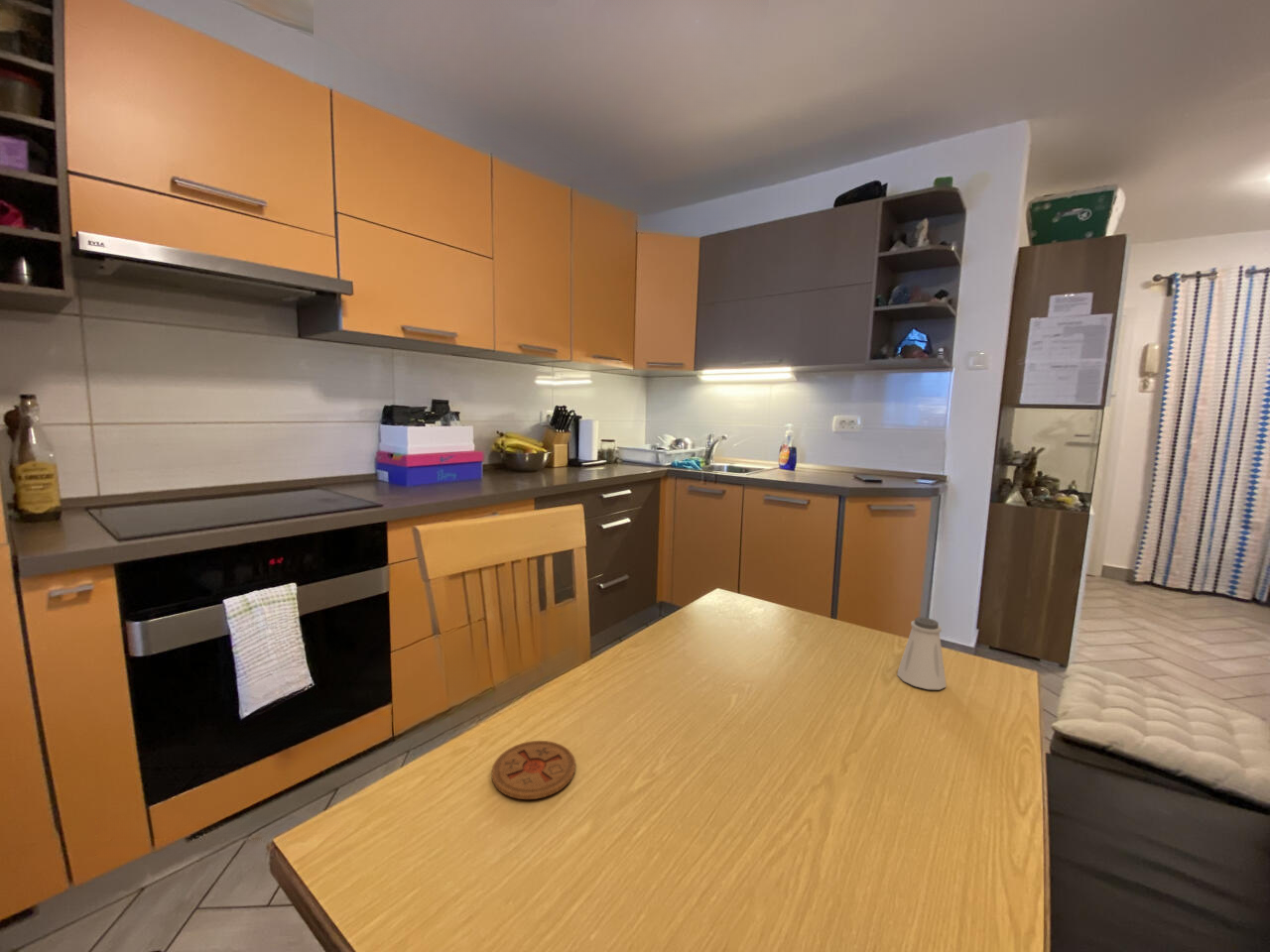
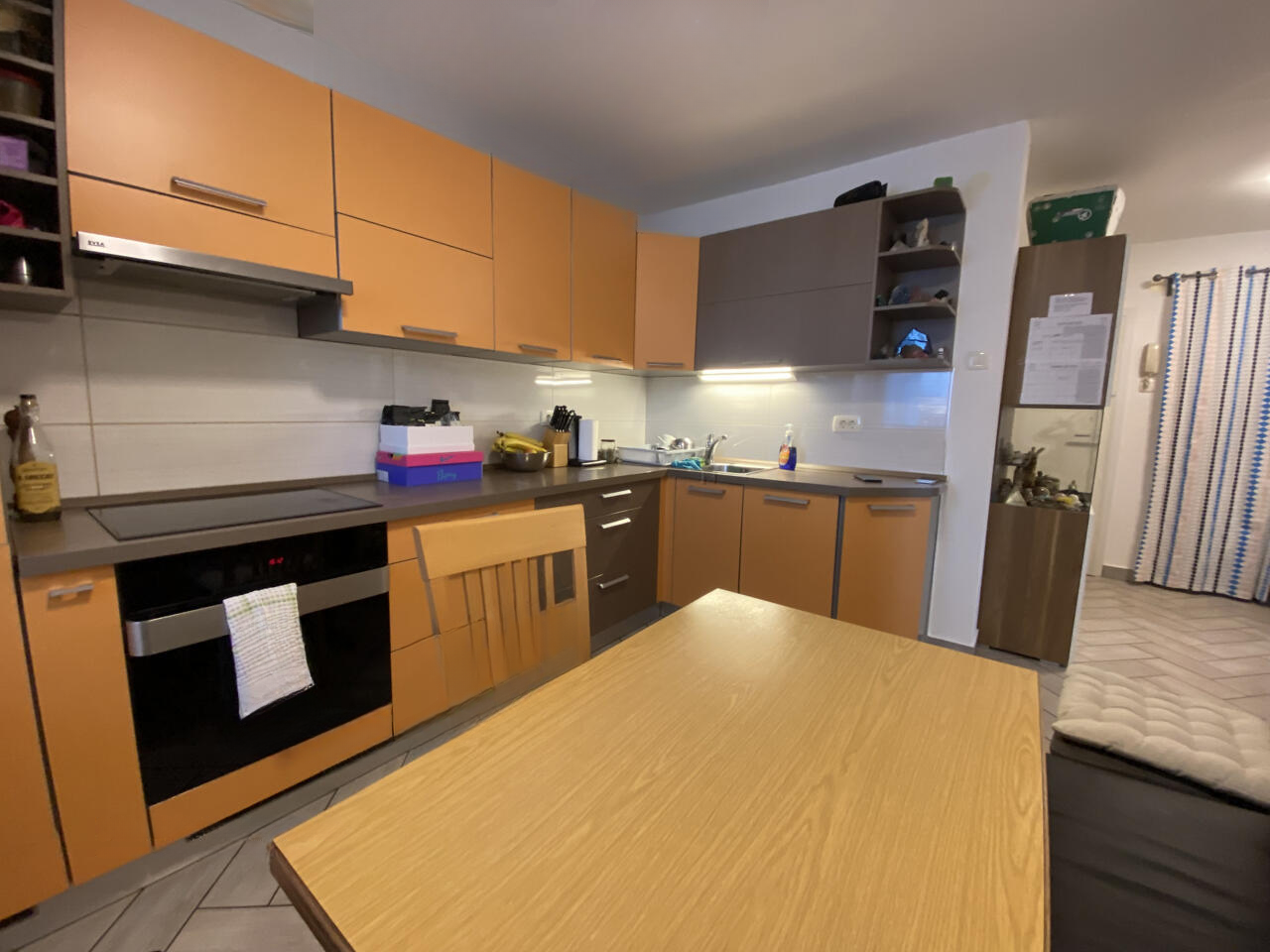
- coaster (534, 768)
- saltshaker (924, 650)
